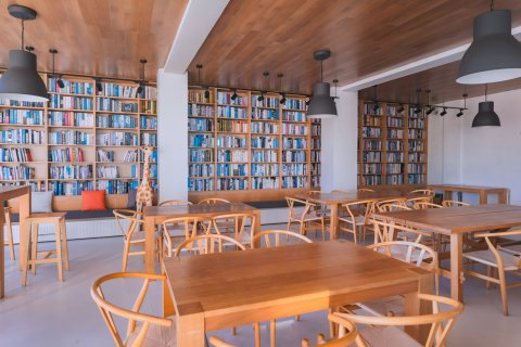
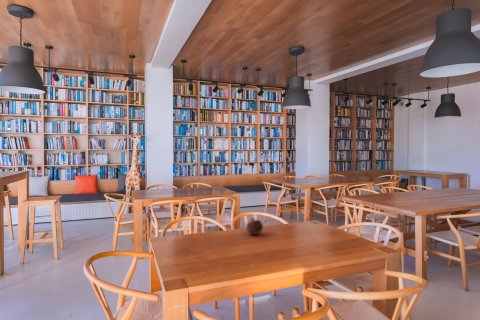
+ fruit (254, 226)
